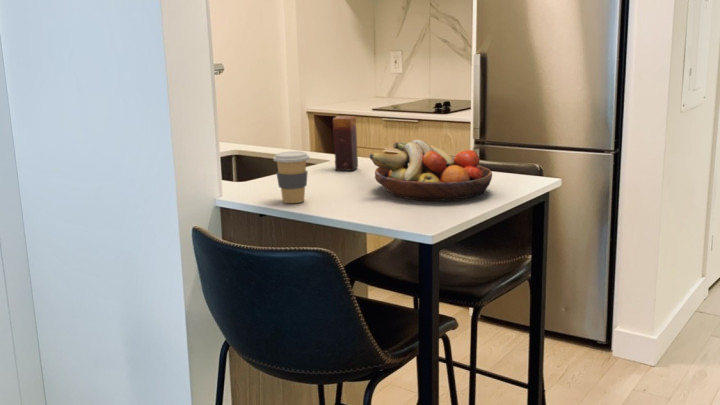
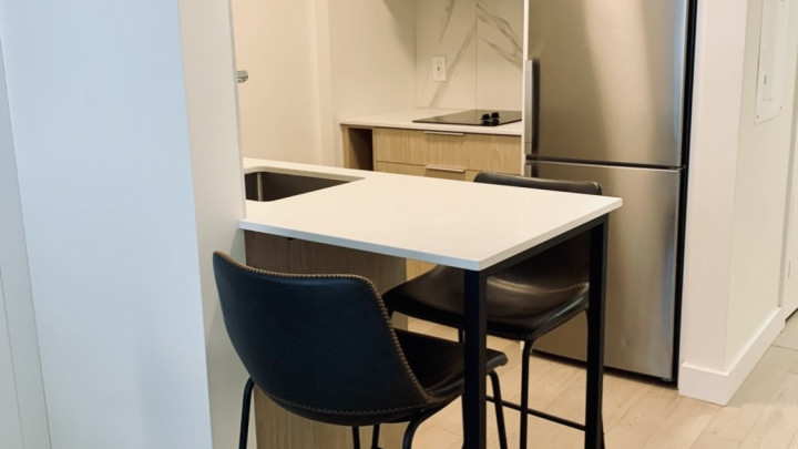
- candle (345, 143)
- fruit bowl (432, 166)
- coffee cup (292, 177)
